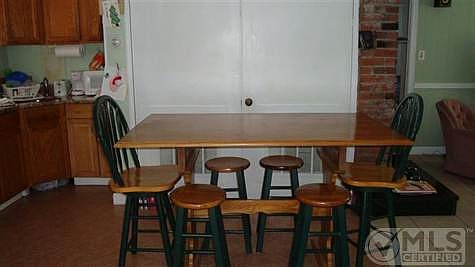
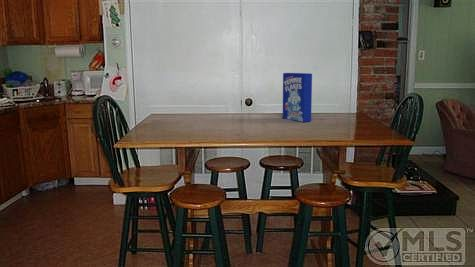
+ cereal box (296, 96)
